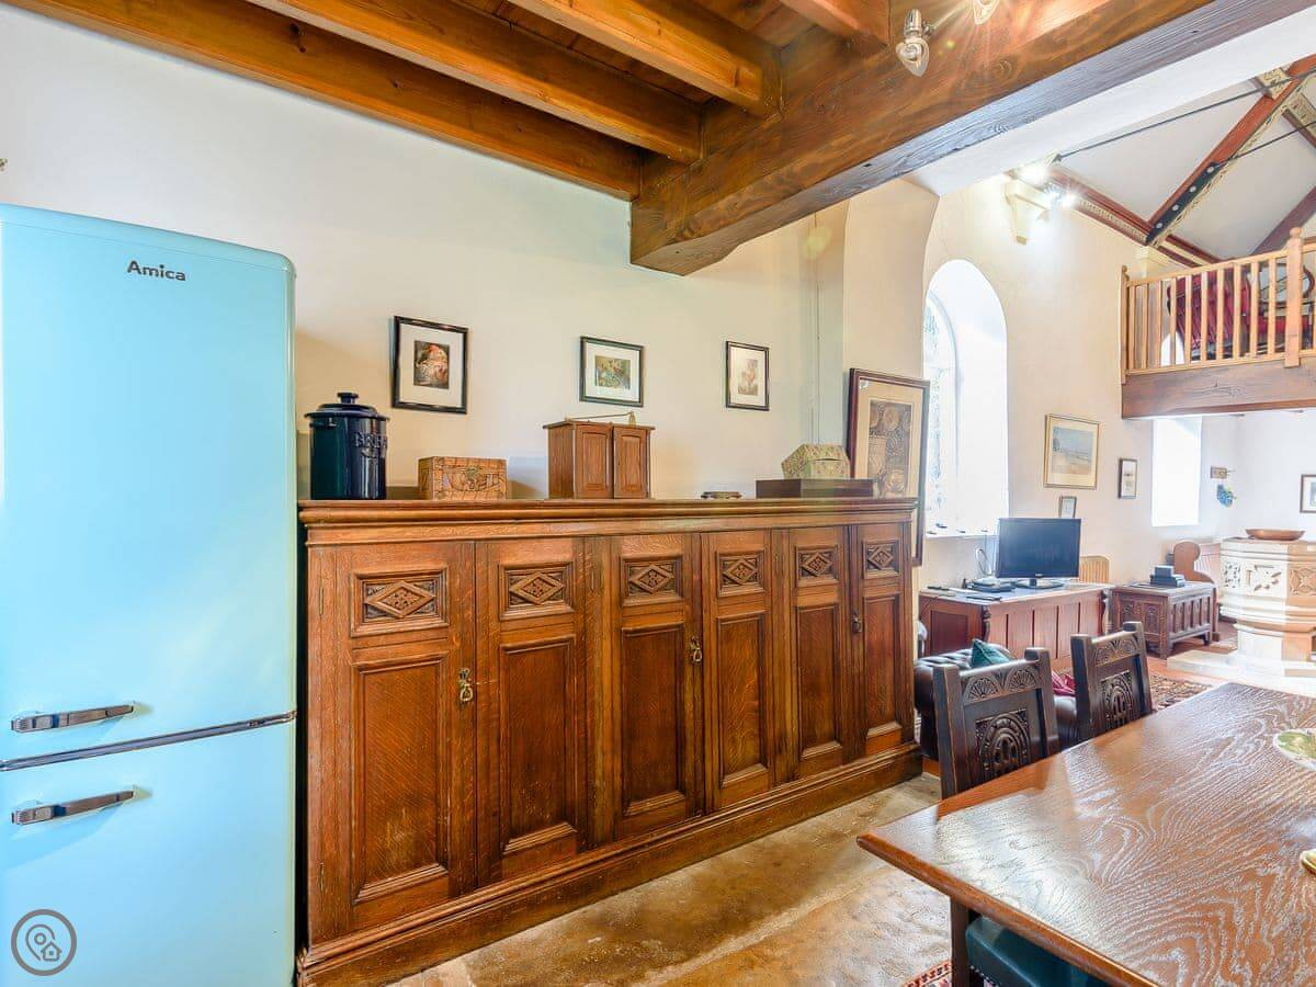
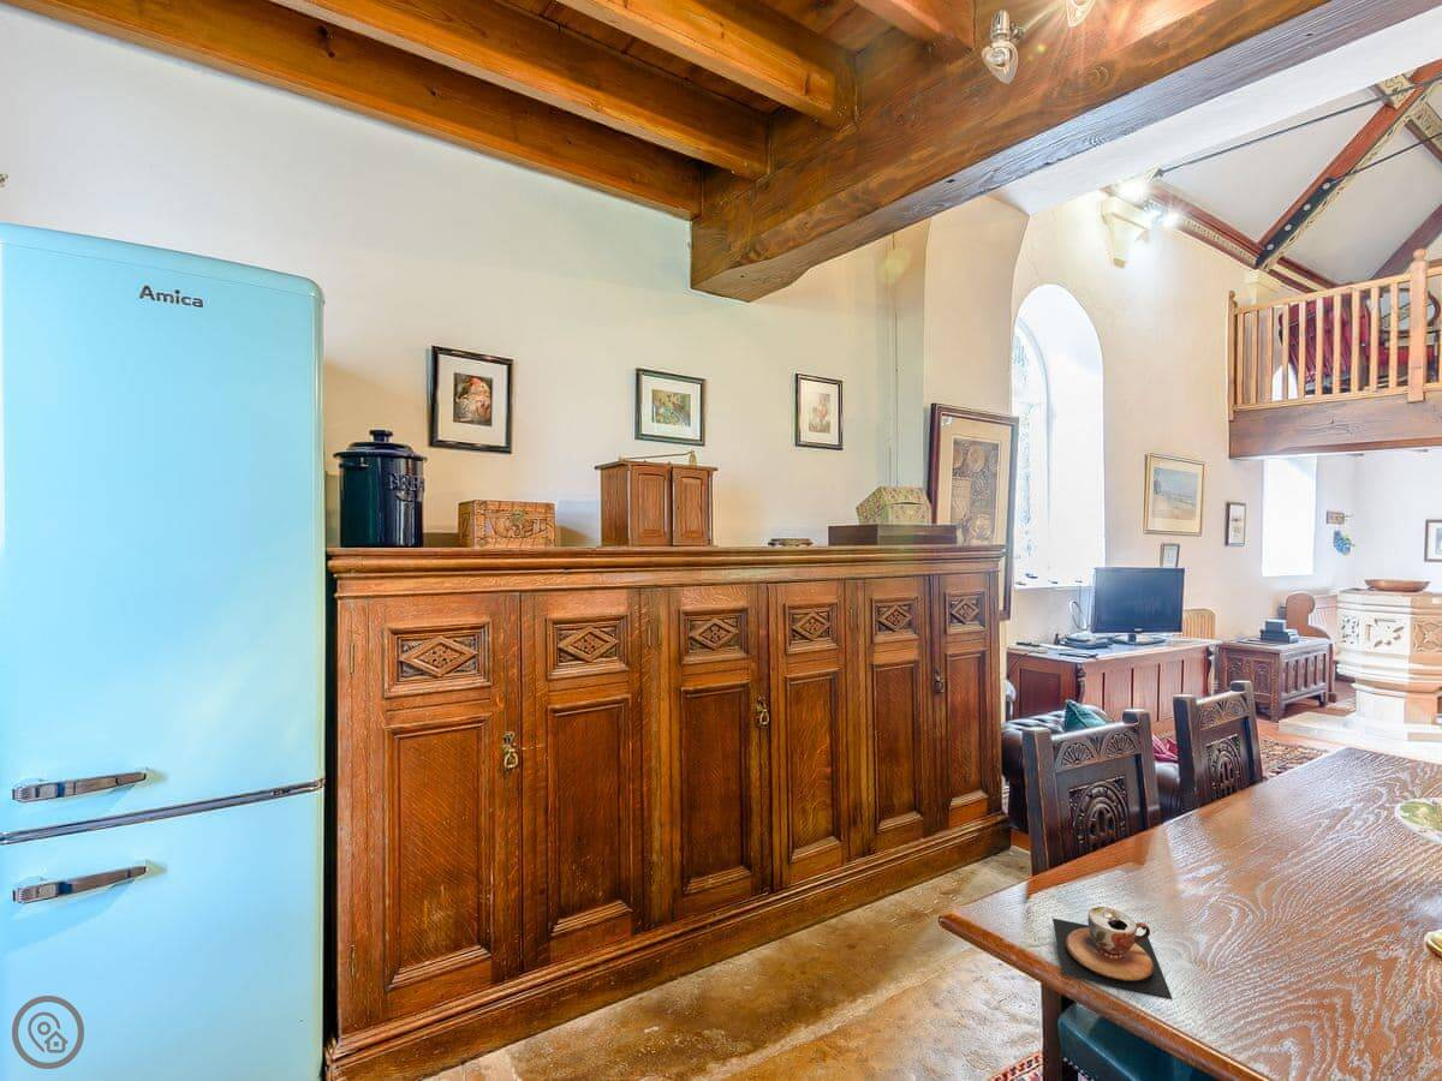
+ teacup (1107, 936)
